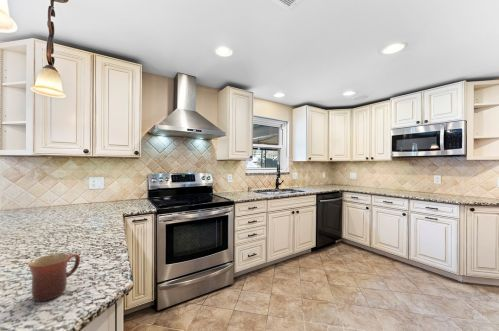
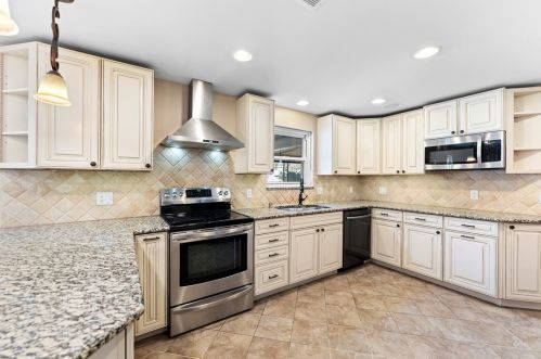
- mug (56, 274)
